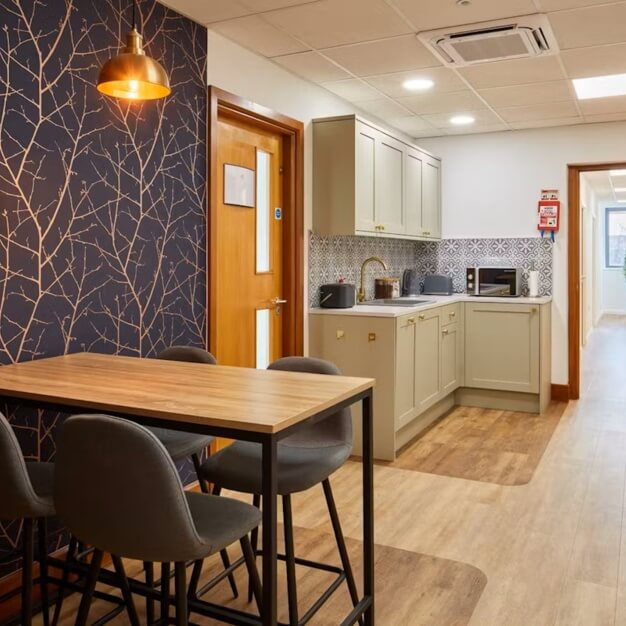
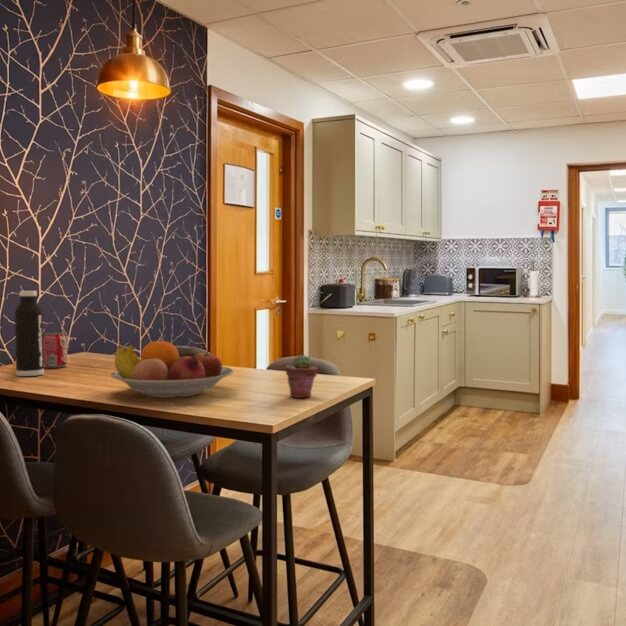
+ water bottle (29, 332)
+ fruit bowl (173, 367)
+ beverage can (55, 350)
+ potted succulent (301, 375)
